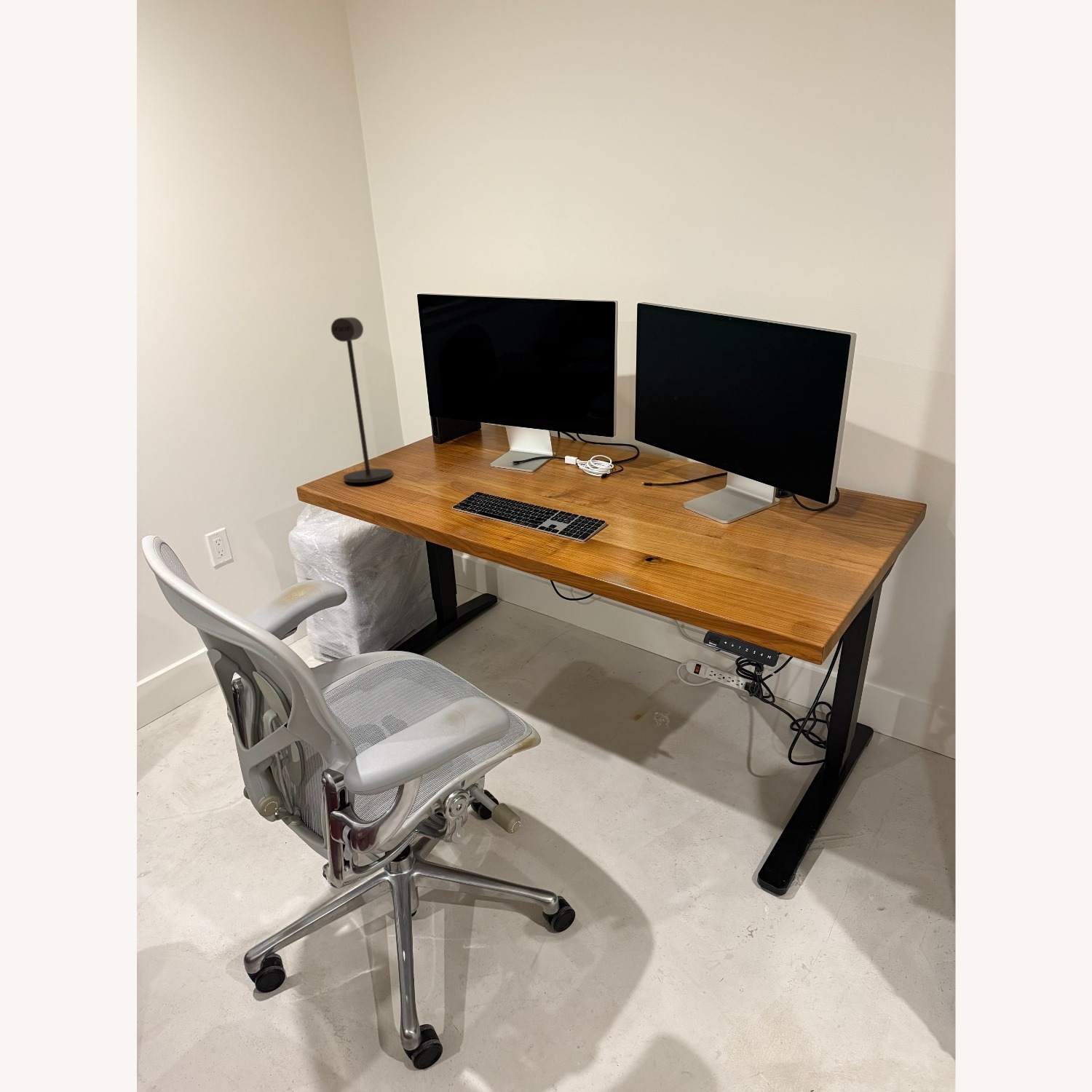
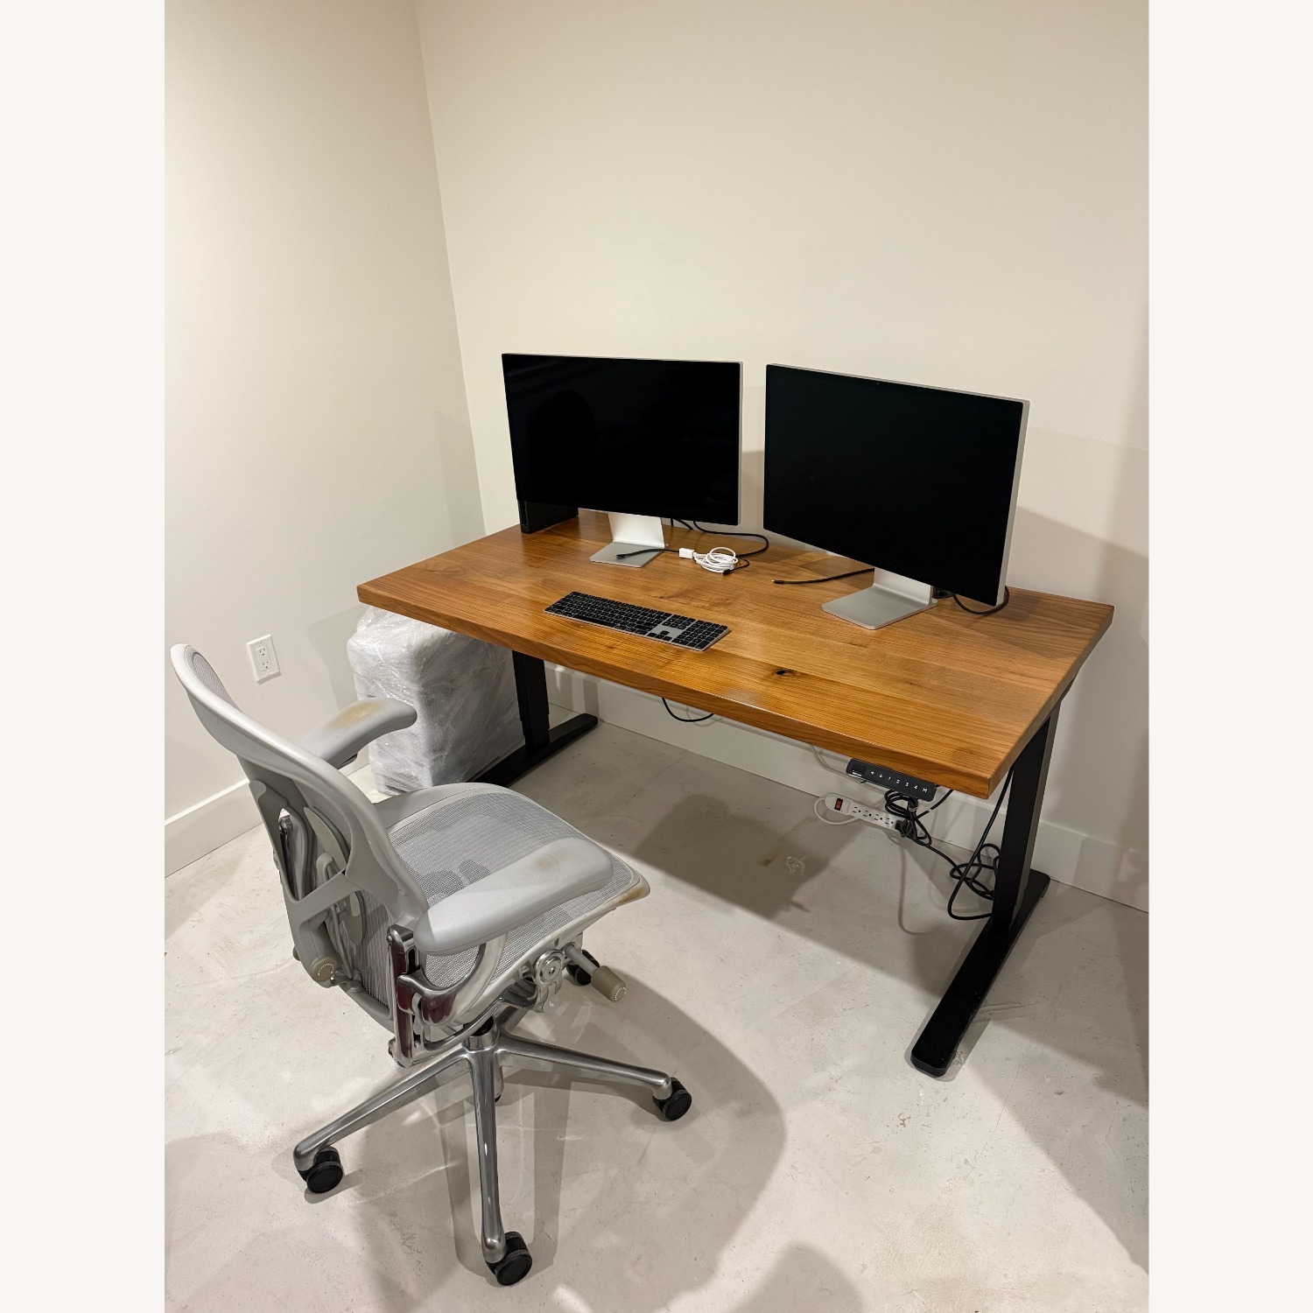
- desk lamp (357, 400)
